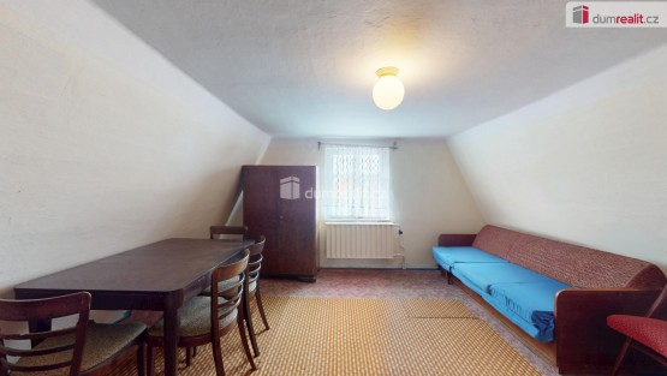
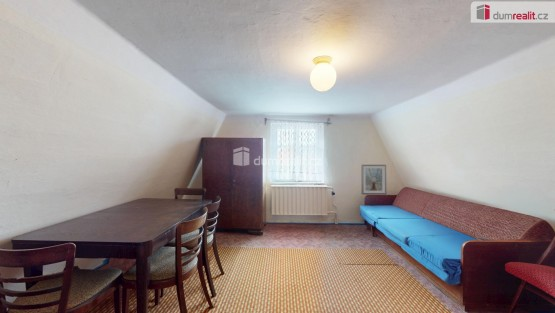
+ picture frame (373, 179)
